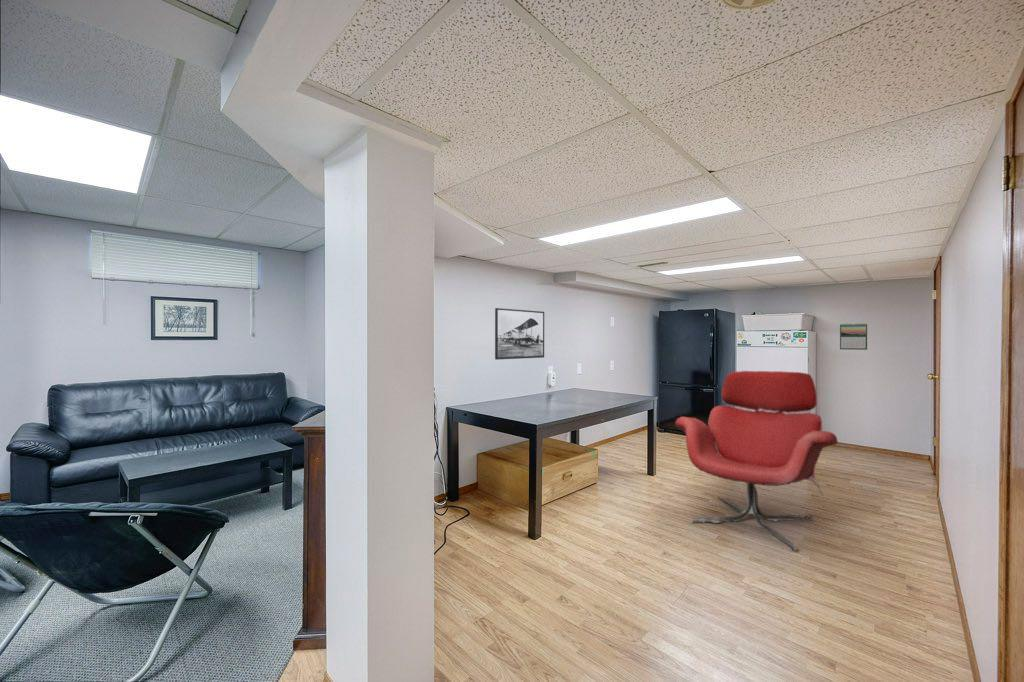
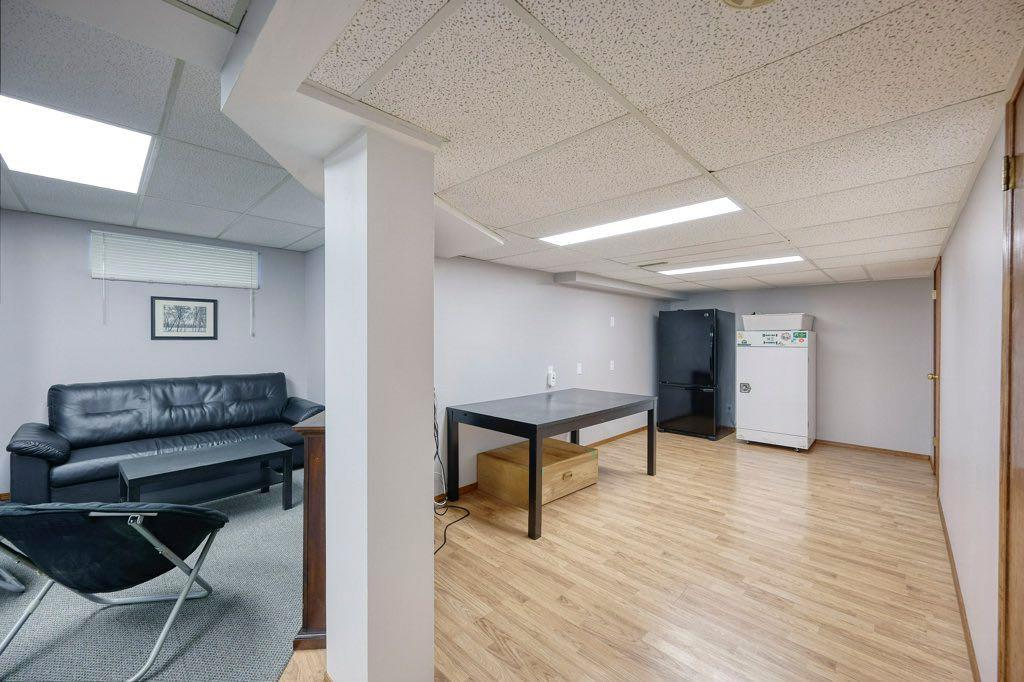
- calendar (853, 336)
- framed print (521, 334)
- lounge chair (755, 444)
